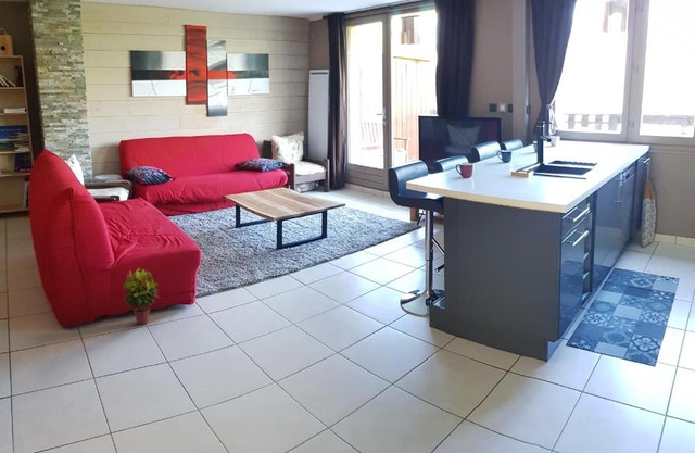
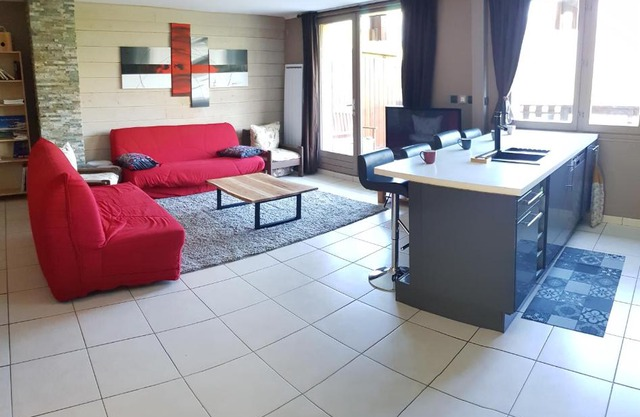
- potted plant (141, 295)
